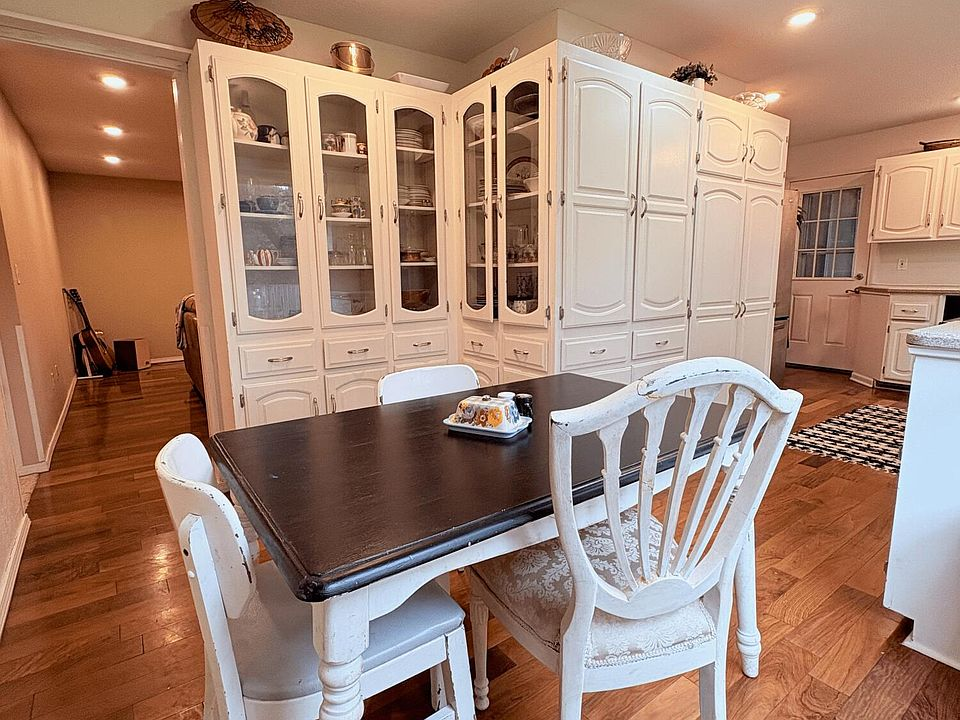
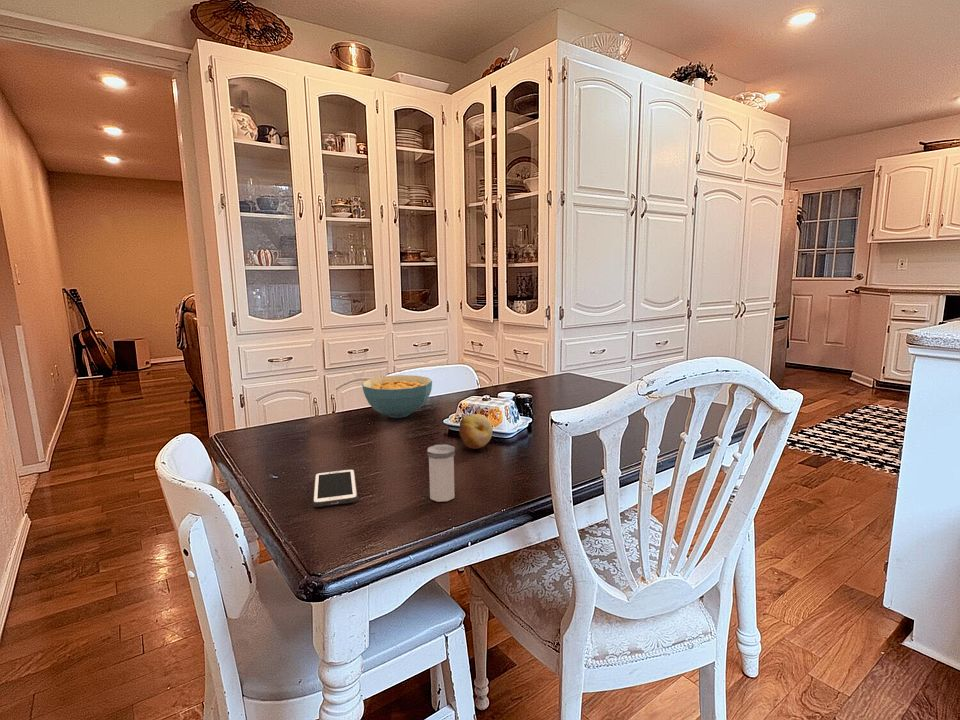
+ cereal bowl (397, 398)
+ cell phone (335, 486)
+ salt shaker (441, 472)
+ fruit (476, 431)
